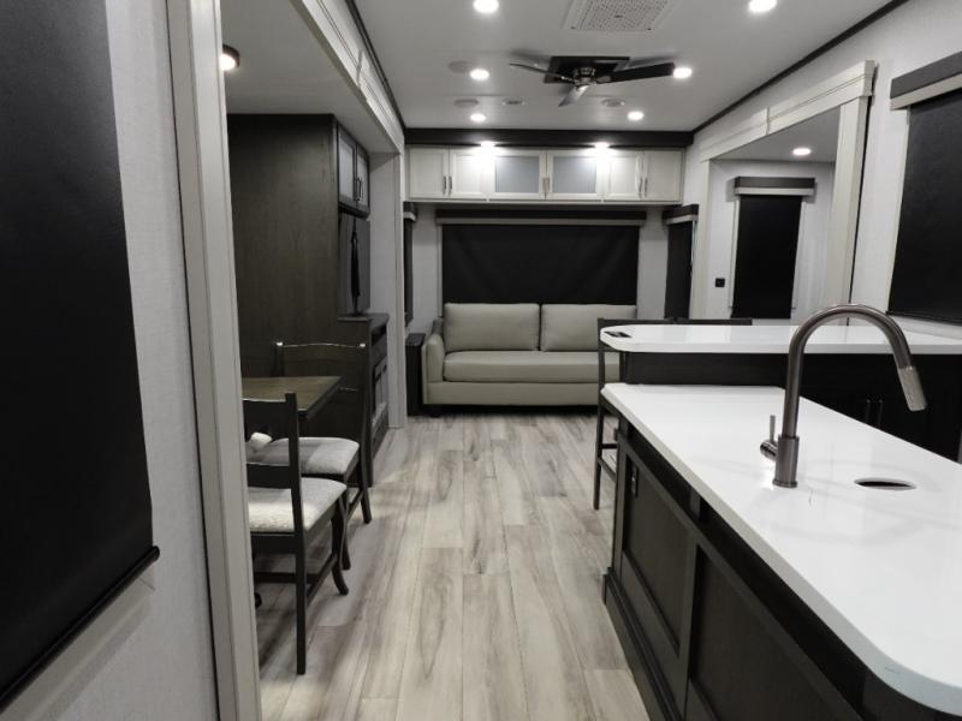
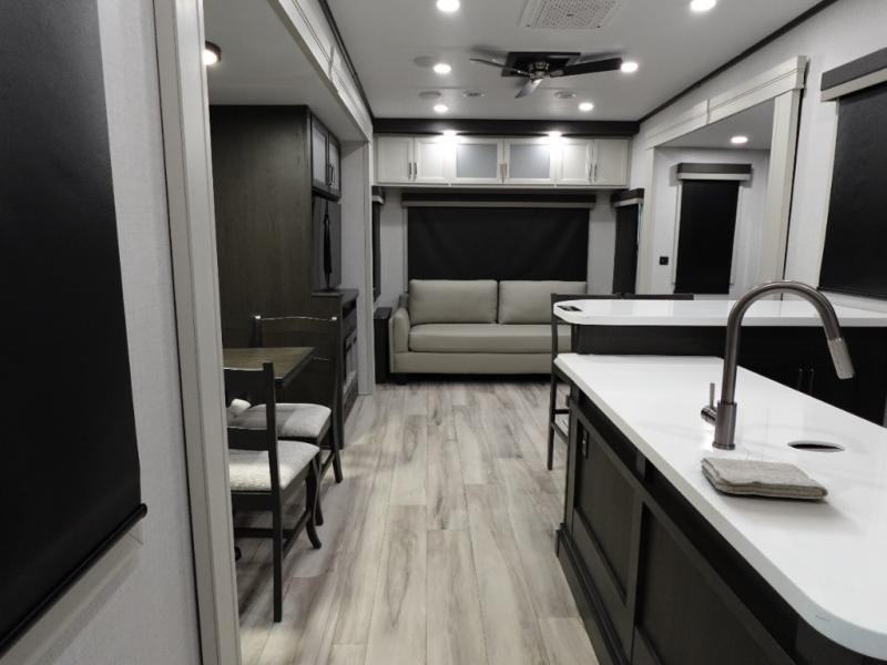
+ washcloth (758, 475)
